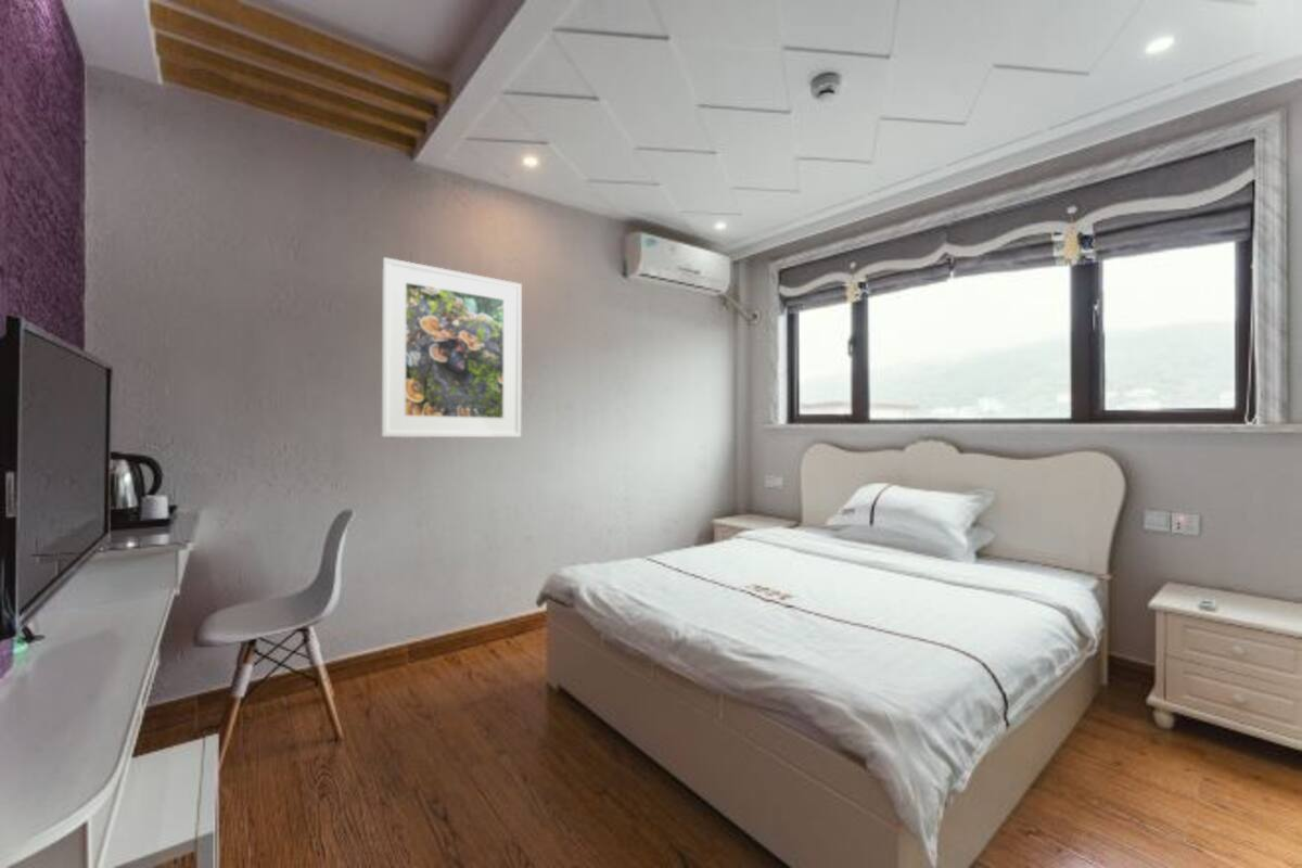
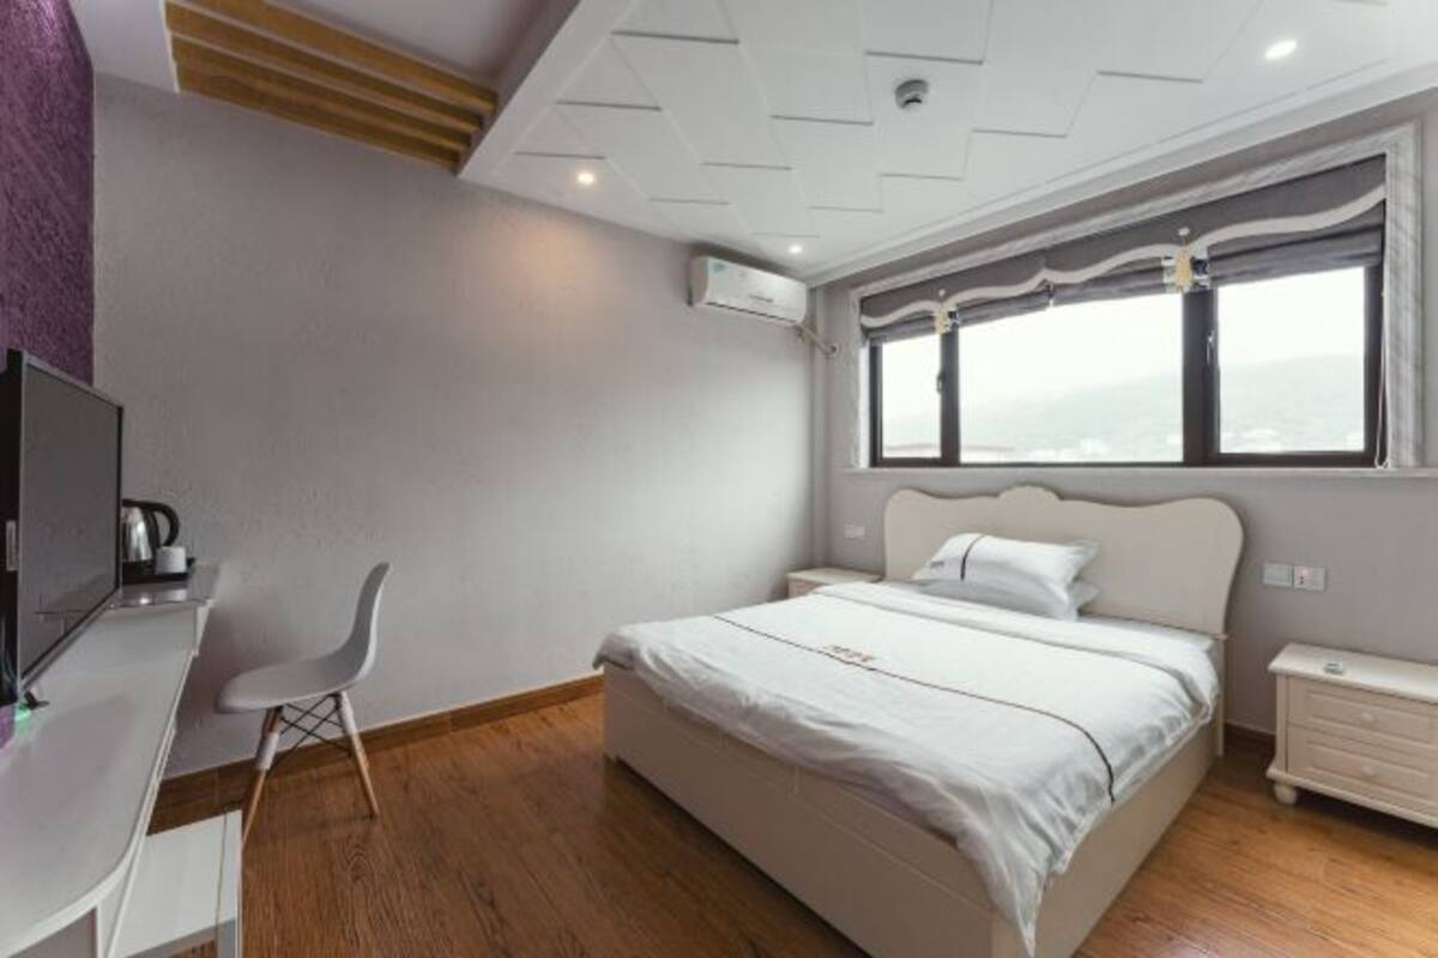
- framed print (457, 354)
